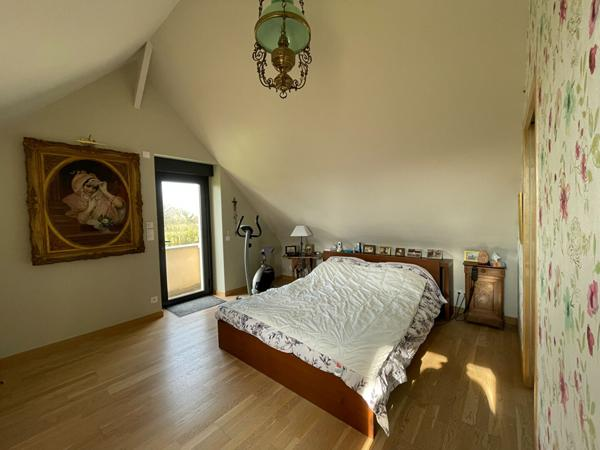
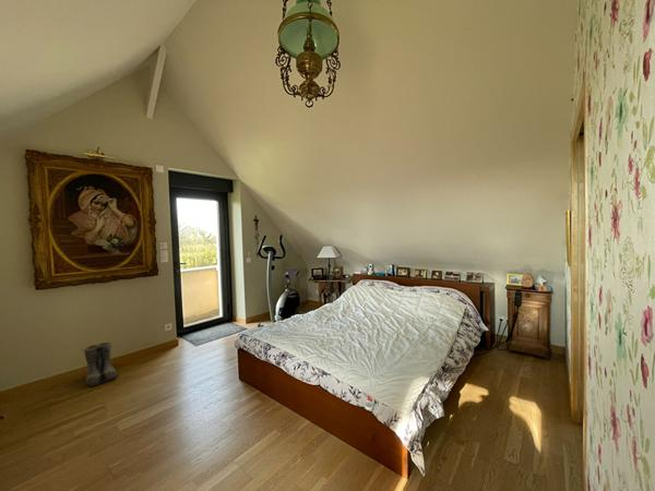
+ boots (99, 362)
